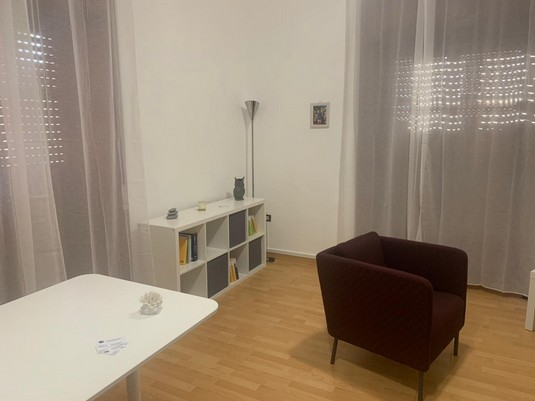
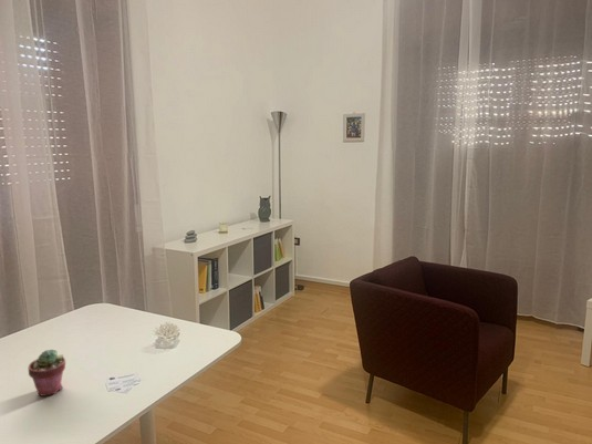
+ potted succulent (48, 370)
